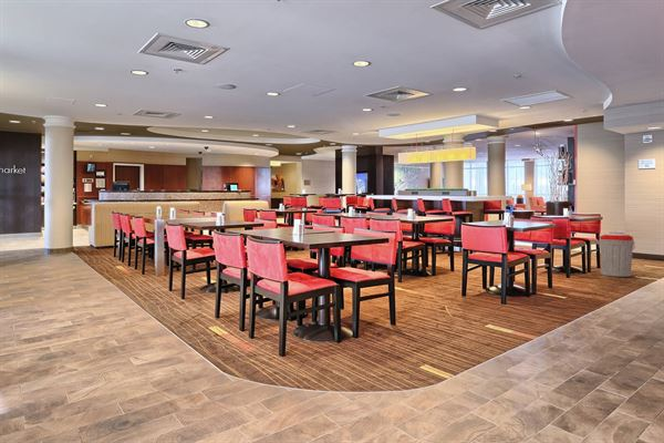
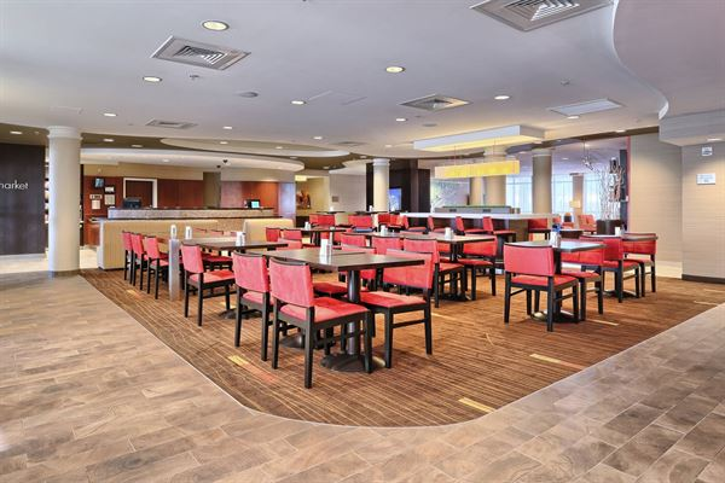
- trash can (615, 254)
